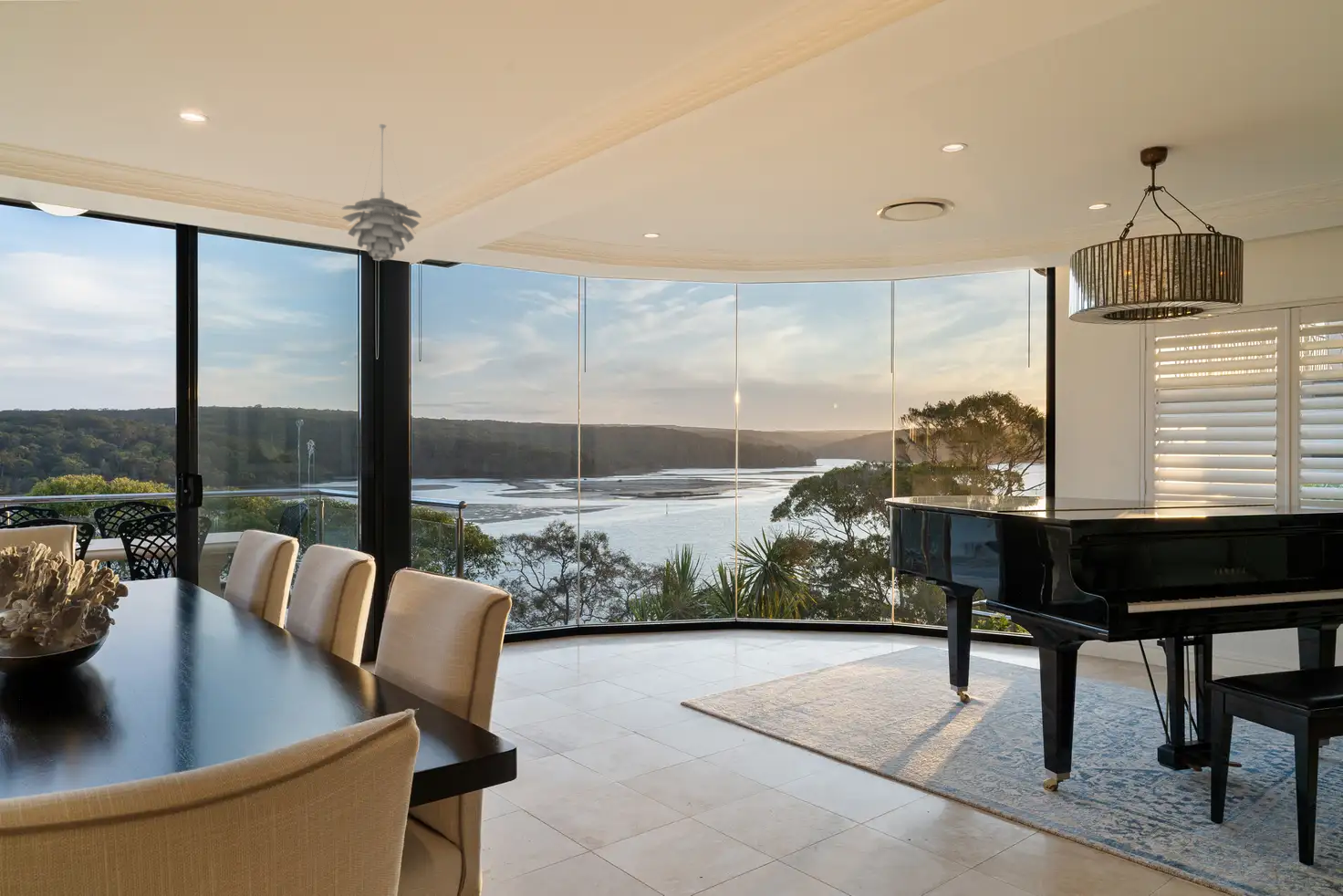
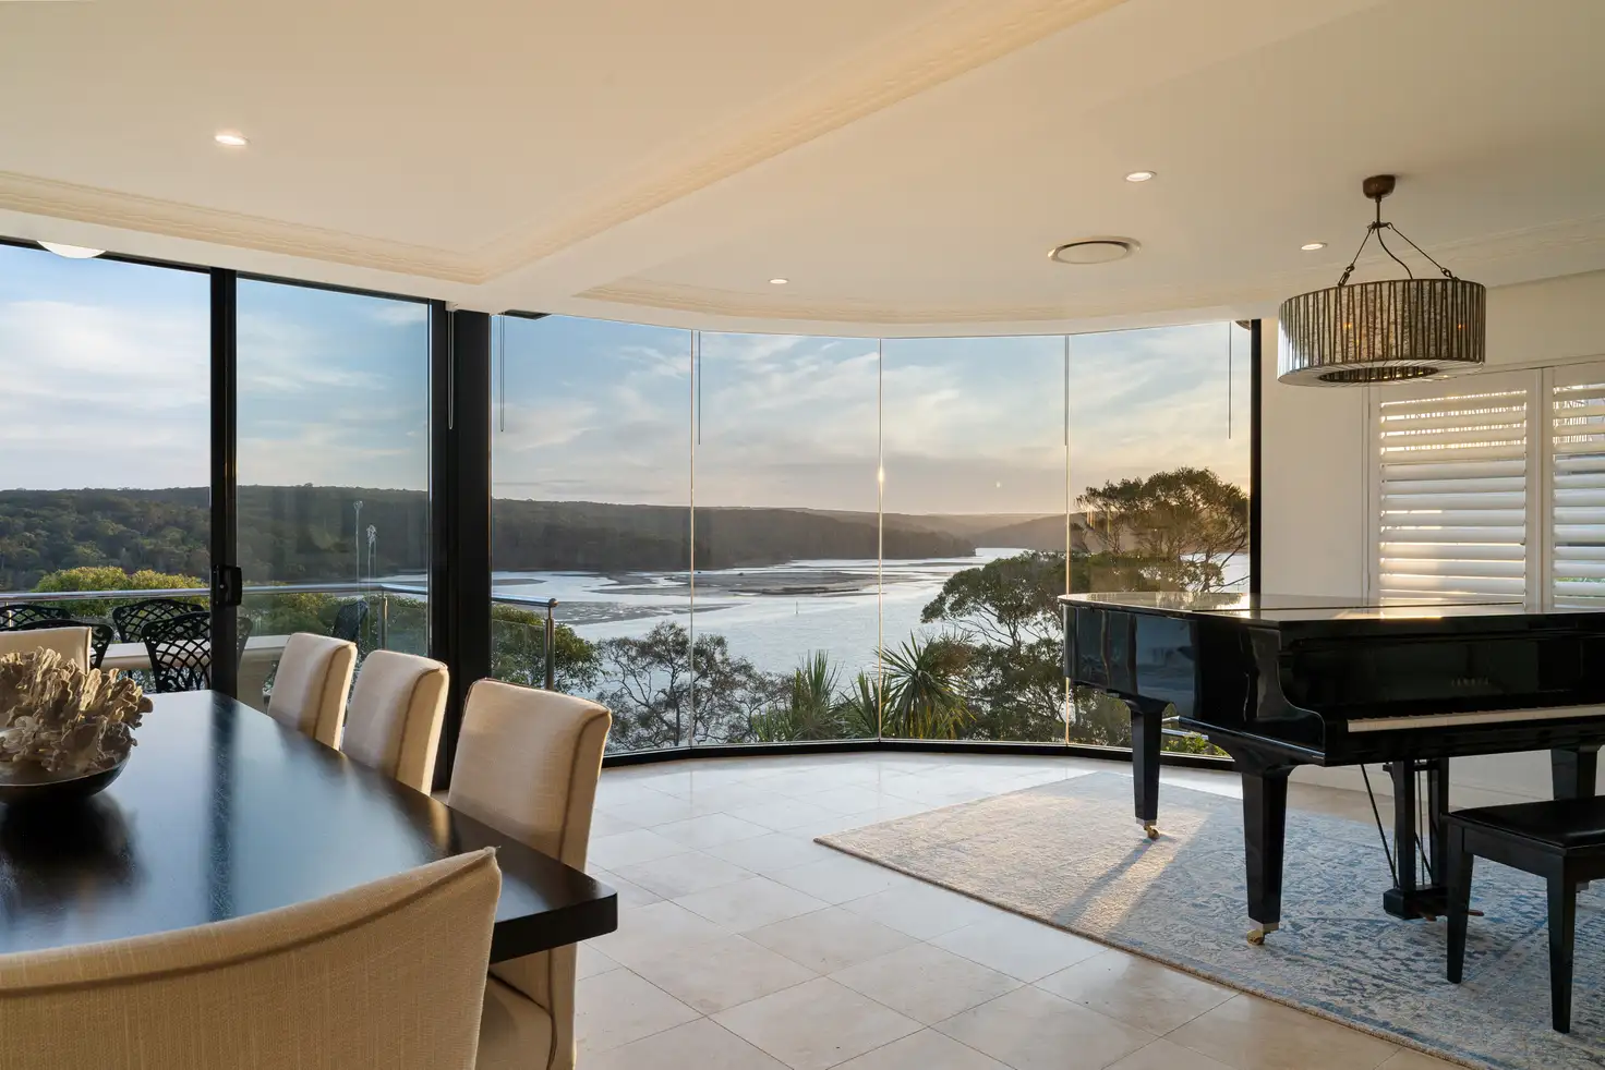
- pendant light (382, 192)
